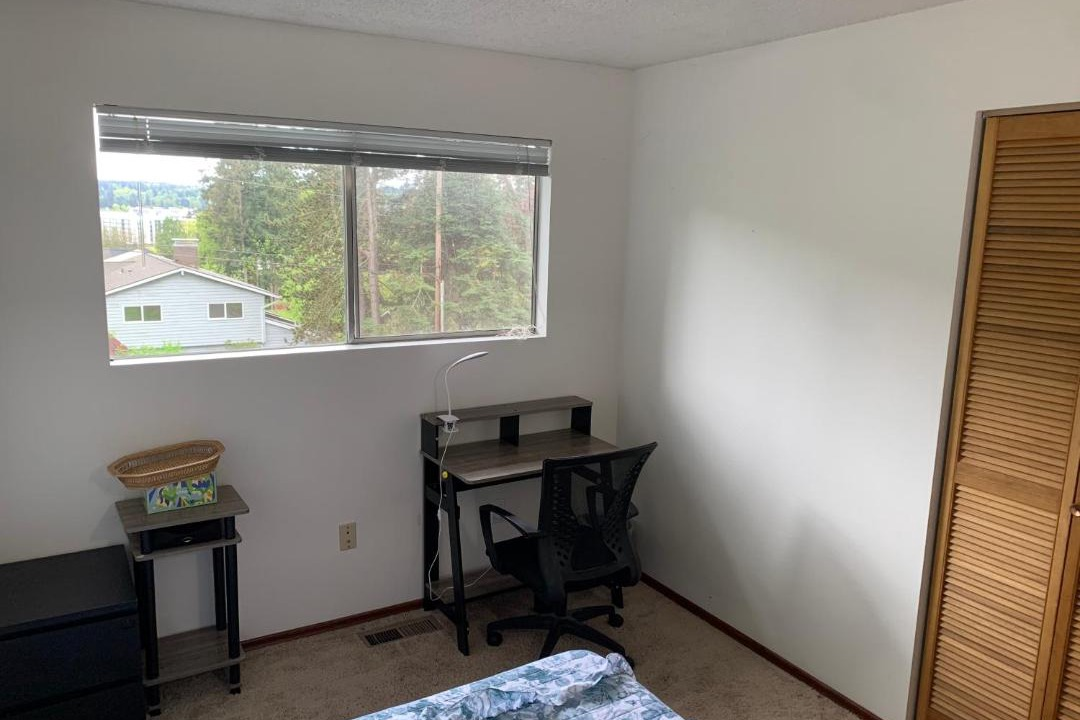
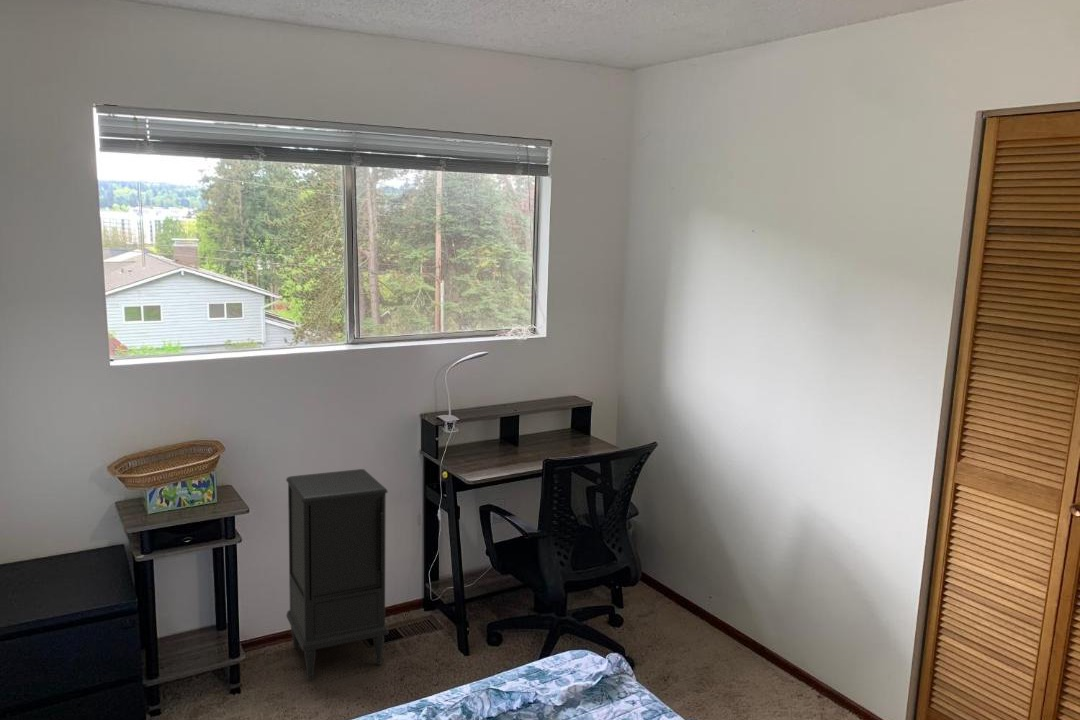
+ nightstand (336, 570)
